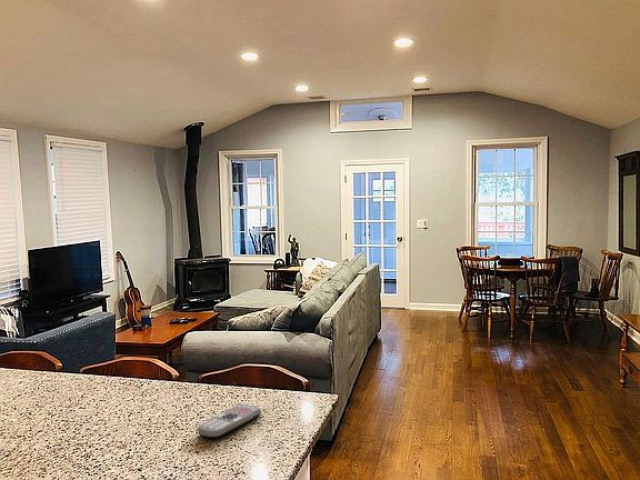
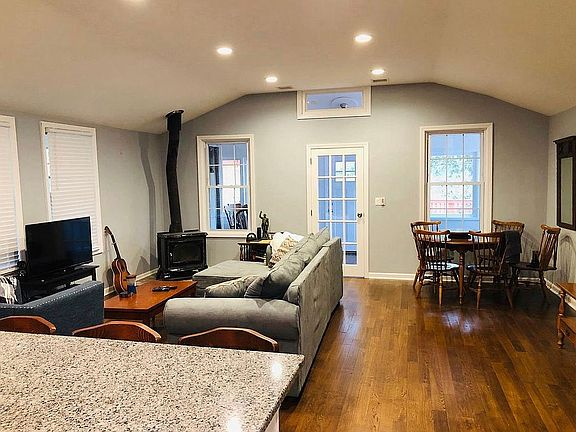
- remote control (229, 420)
